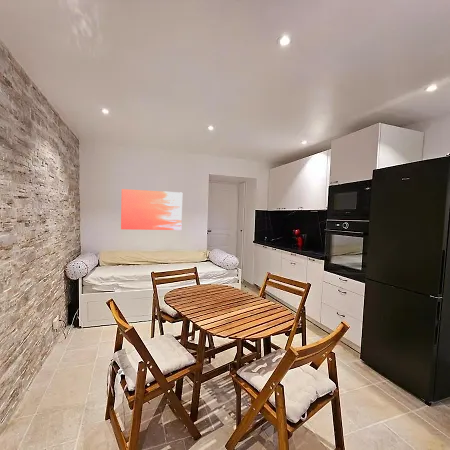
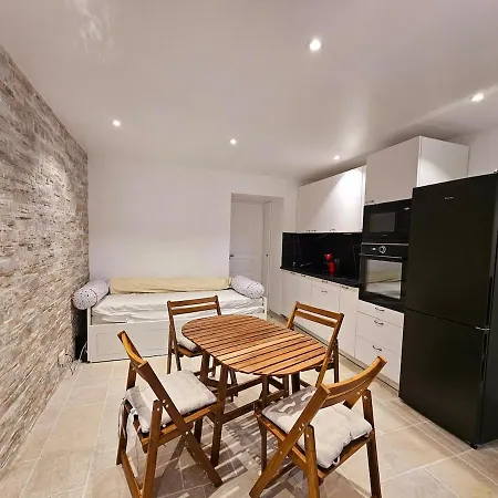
- wall art (152, 210)
